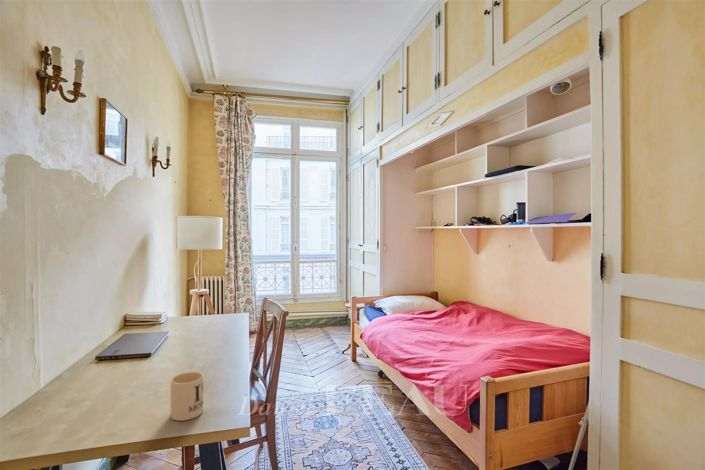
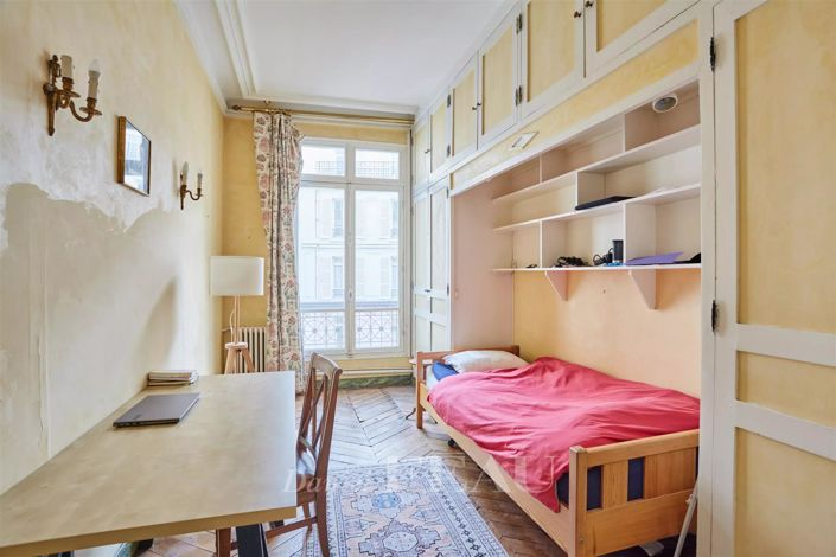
- mug (188, 392)
